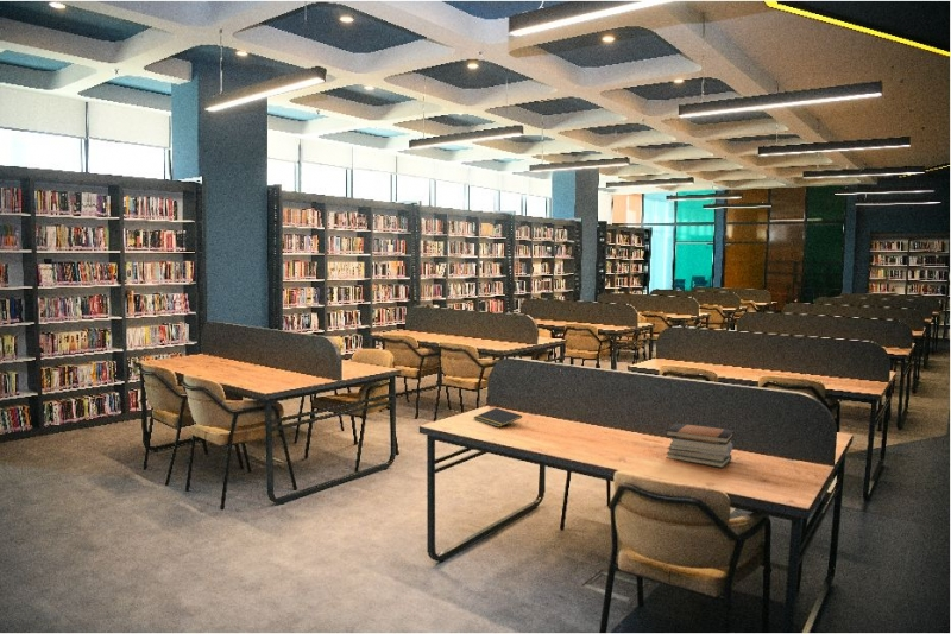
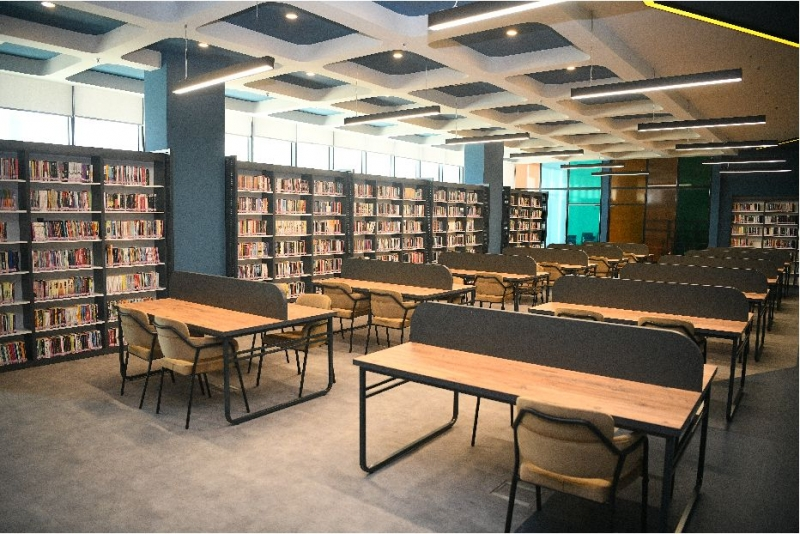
- notepad (497, 417)
- book stack (699, 444)
